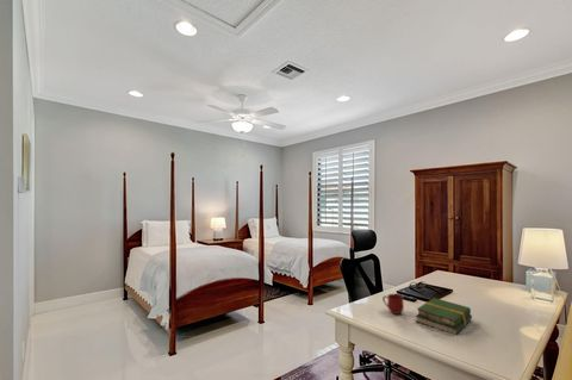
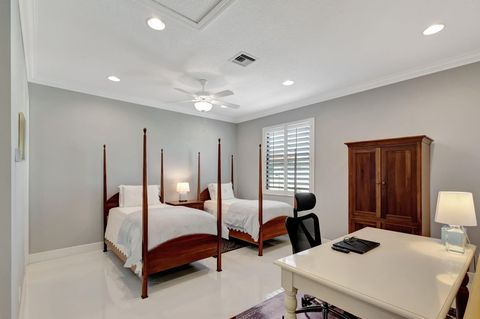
- mug (392, 303)
- book (443, 313)
